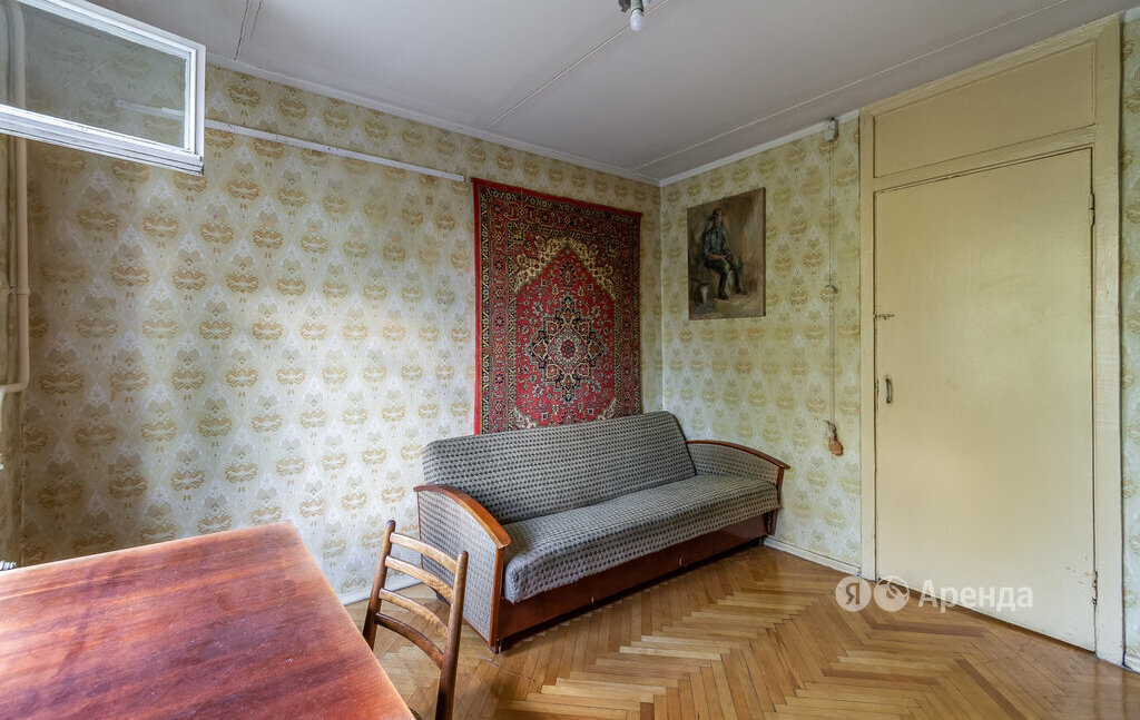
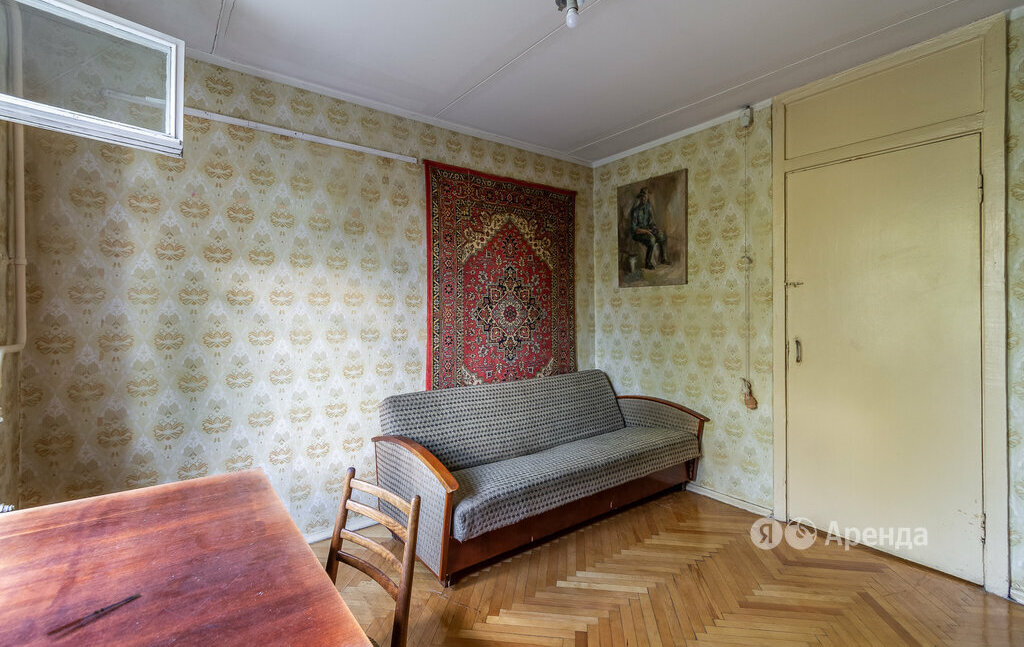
+ pen (96, 612)
